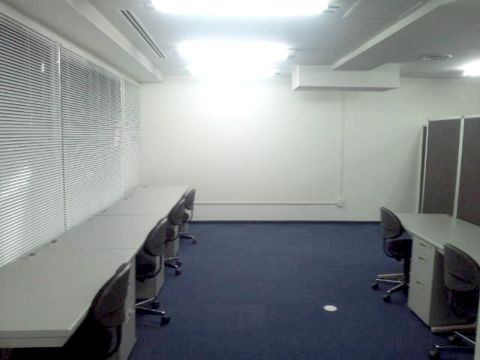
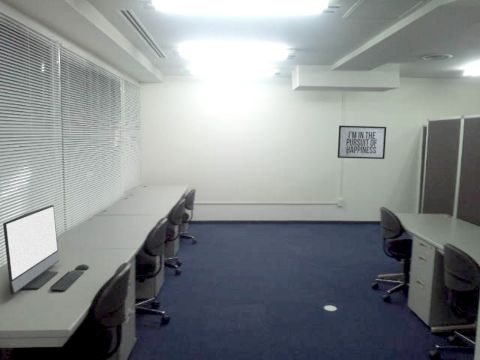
+ mirror (361, 142)
+ monitor (48, 247)
